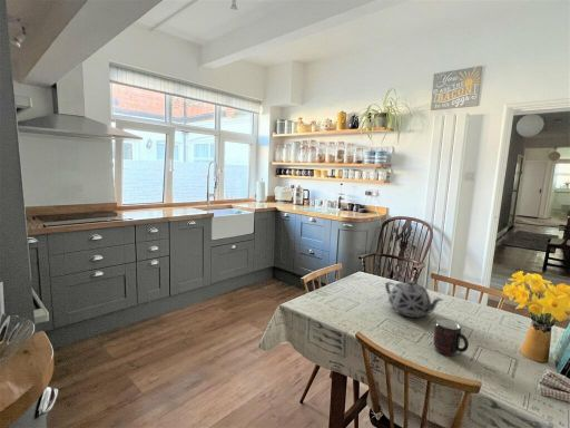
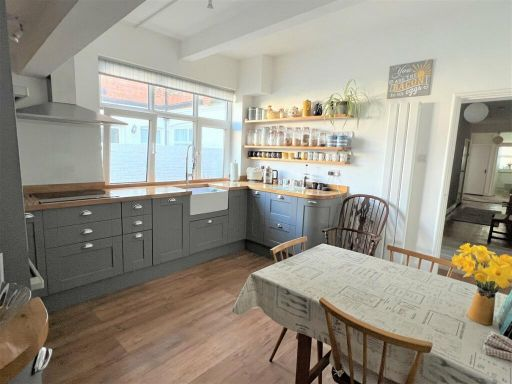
- mug (451, 339)
- teapot (411, 296)
